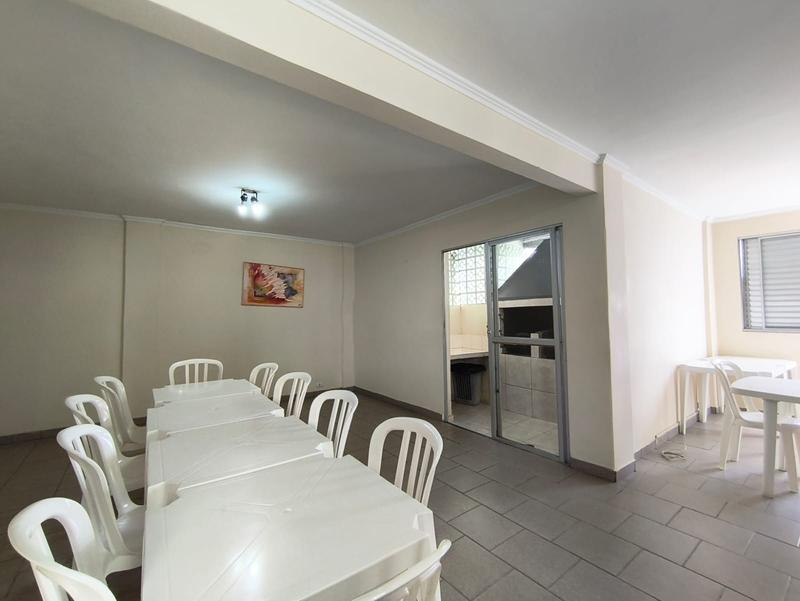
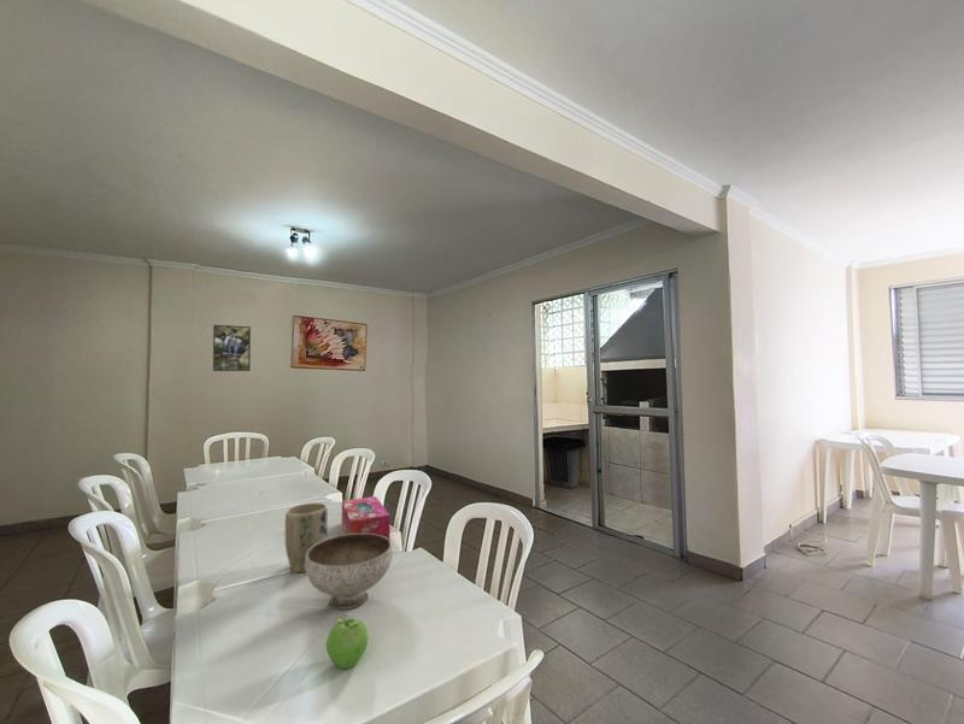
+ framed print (231, 348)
+ fruit (347, 640)
+ tissue box (364, 519)
+ bowl (349, 573)
+ plant pot (306, 536)
